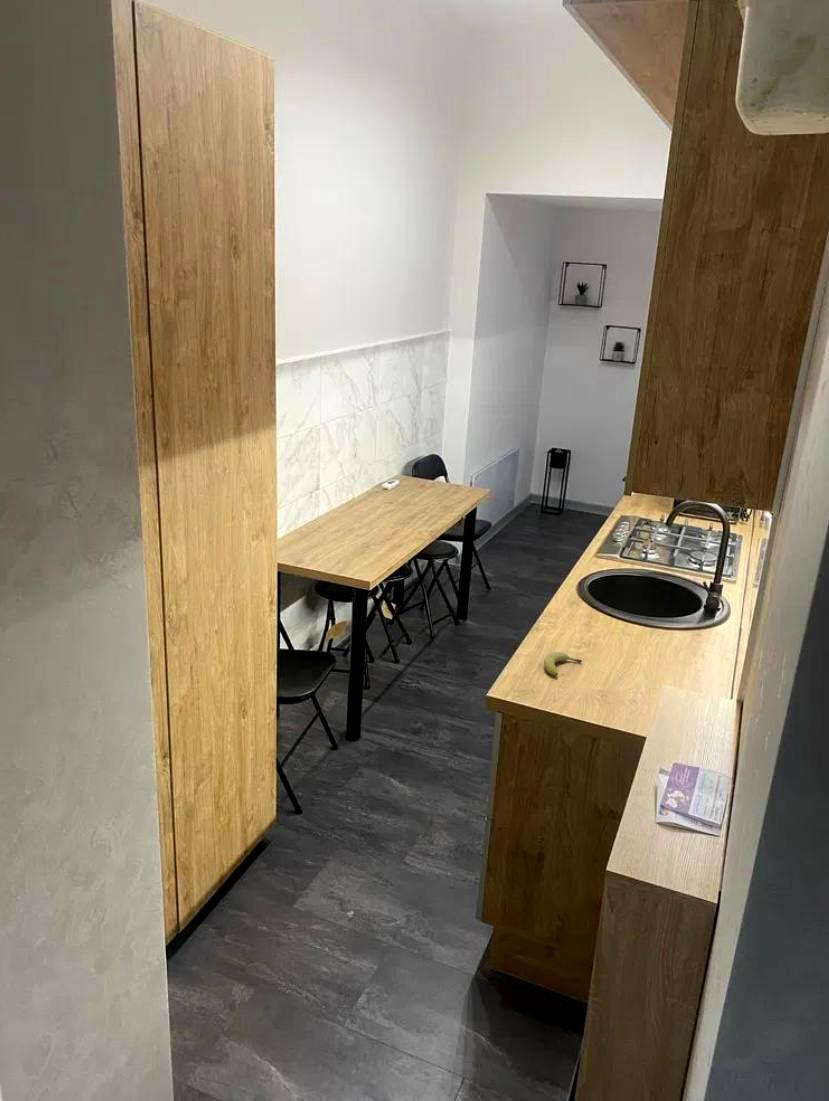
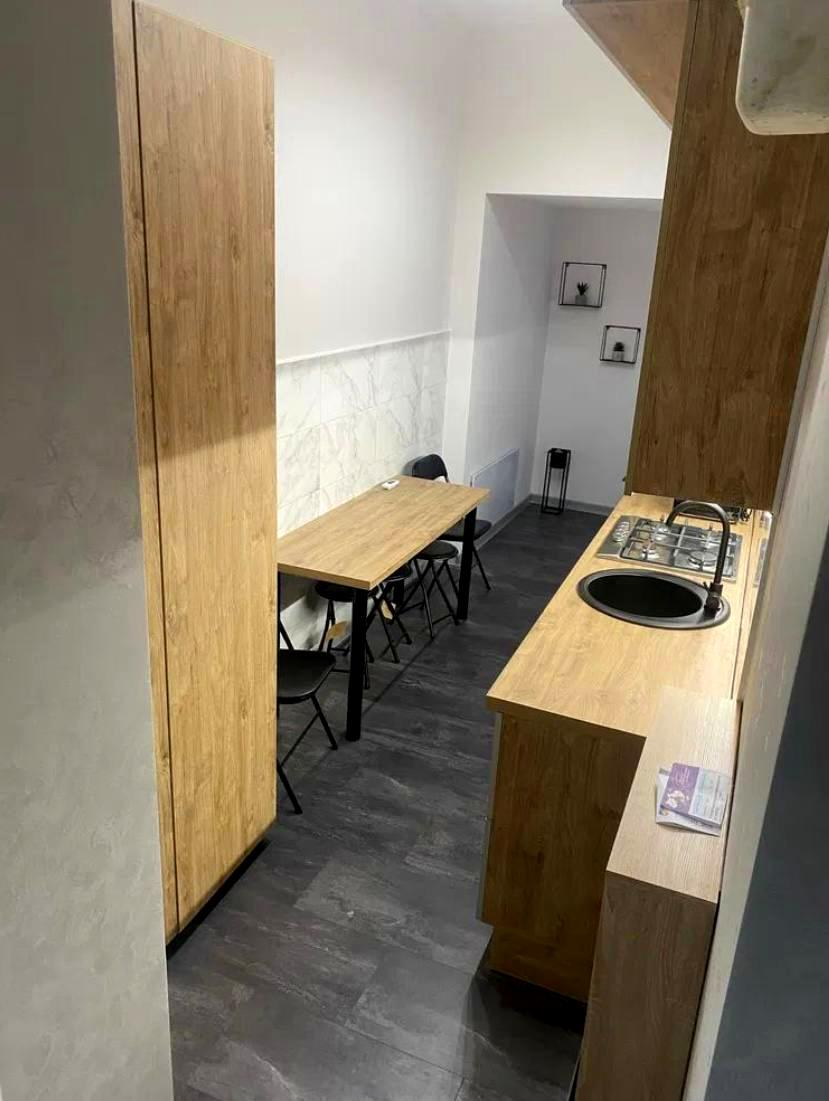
- fruit (559, 660)
